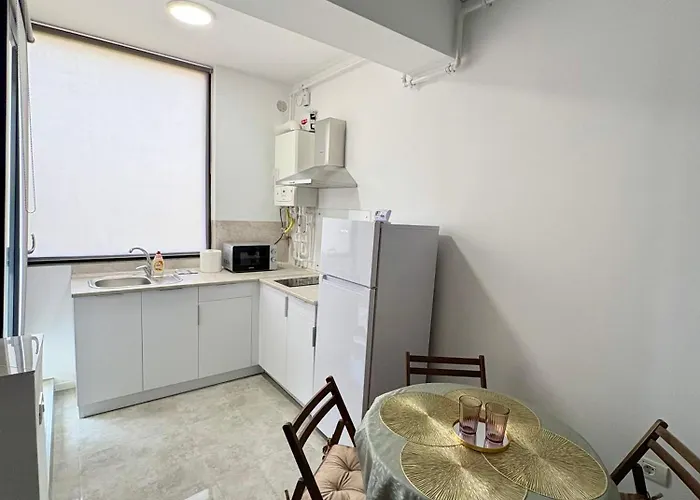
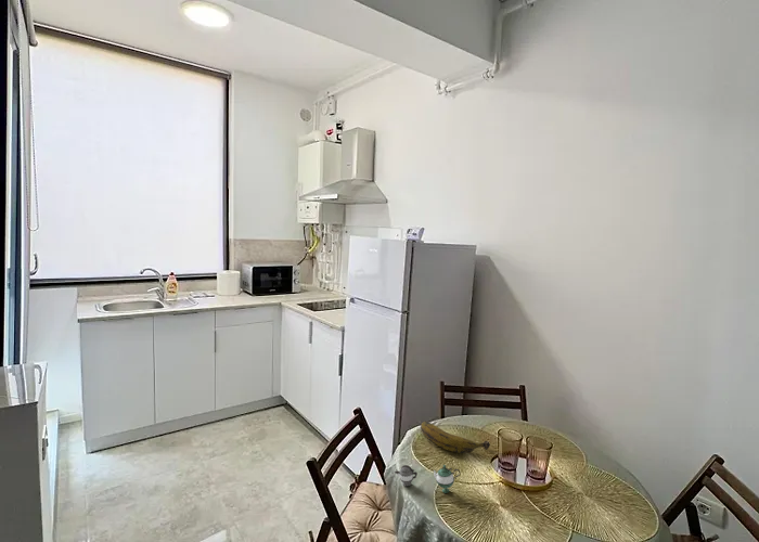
+ banana (451, 434)
+ teapot (434, 475)
